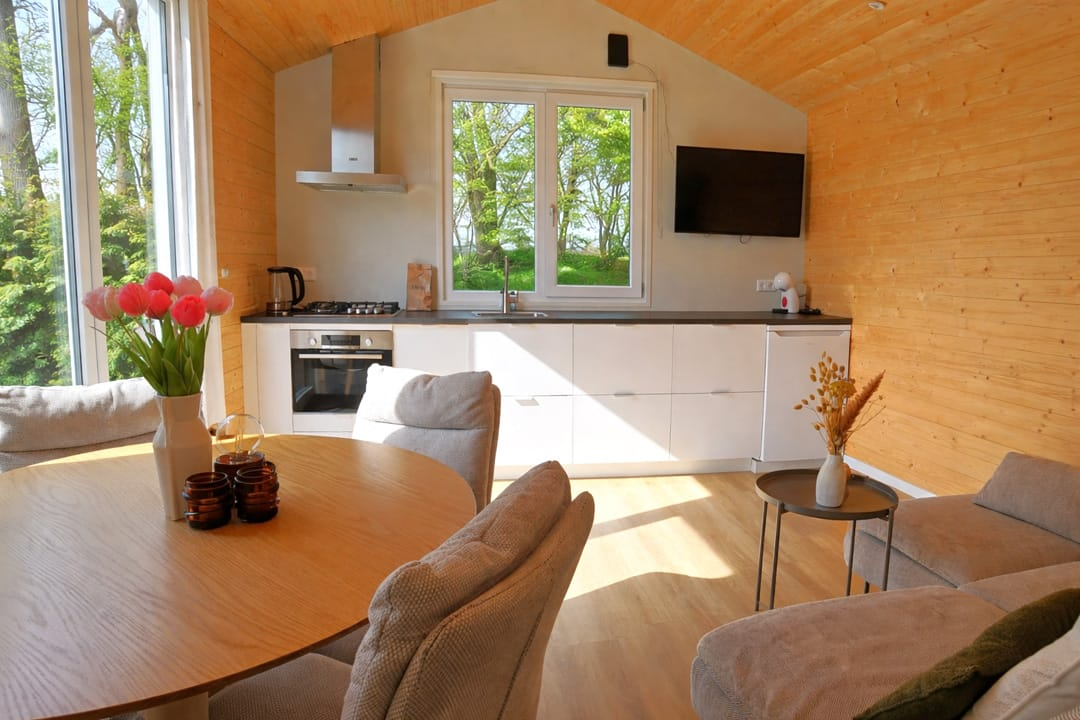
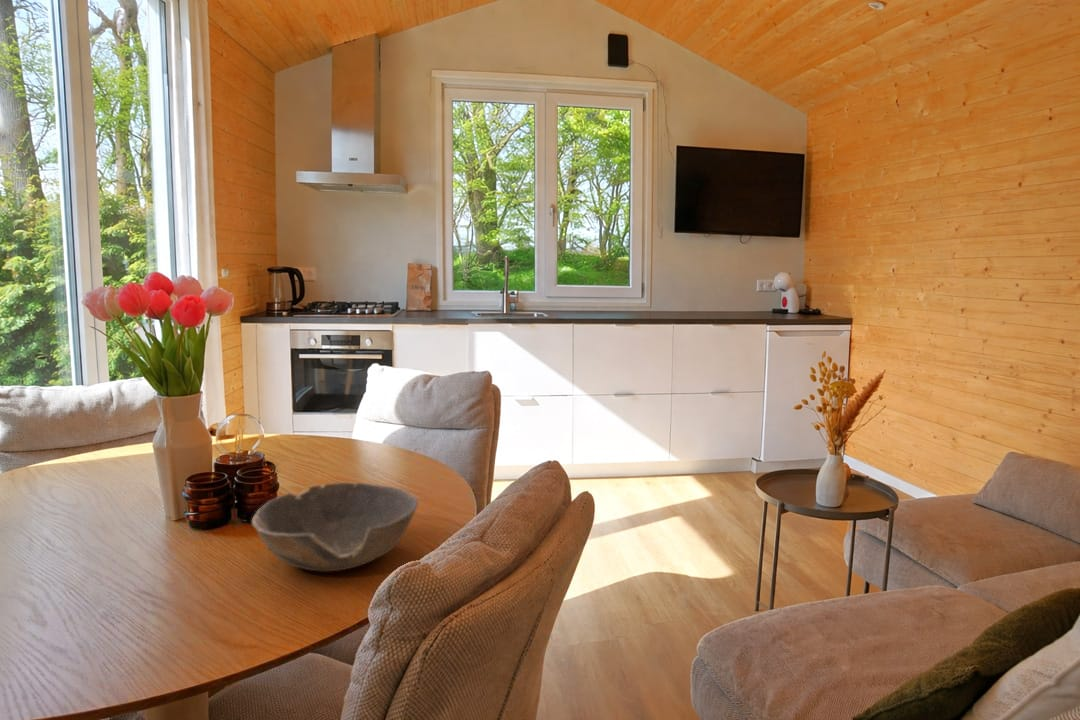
+ bowl (337, 529)
